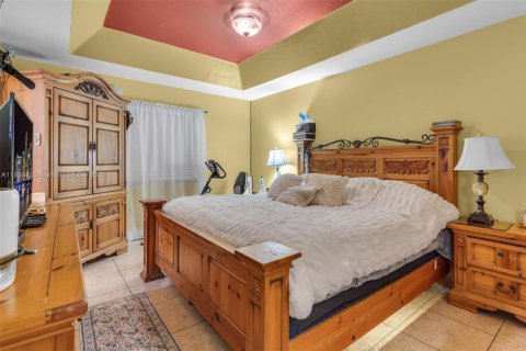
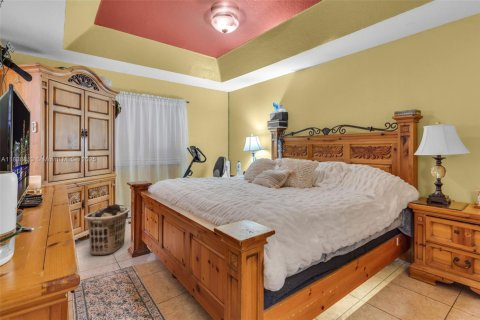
+ clothes hamper (108, 226)
